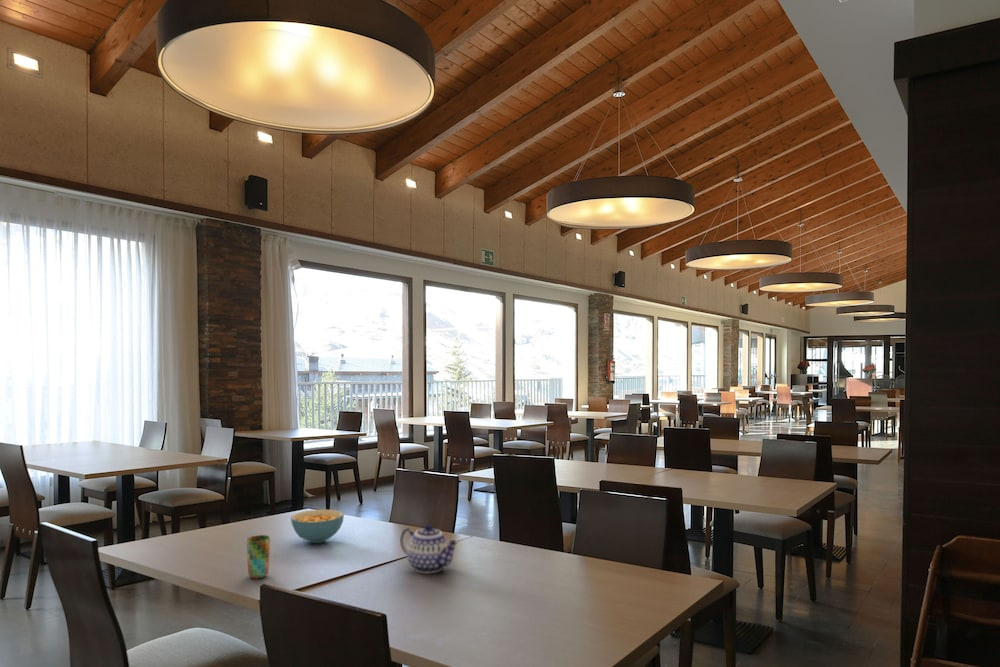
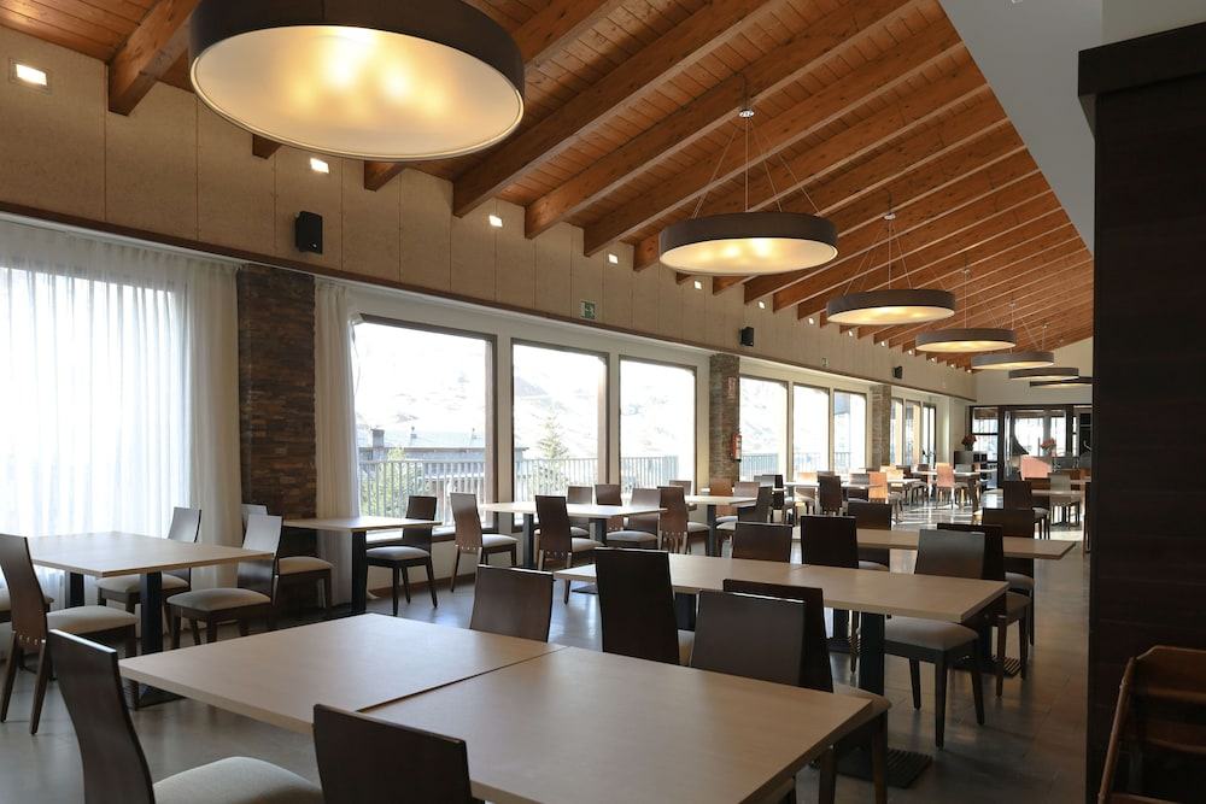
- teapot (428, 546)
- cup (258, 557)
- cereal bowl (317, 528)
